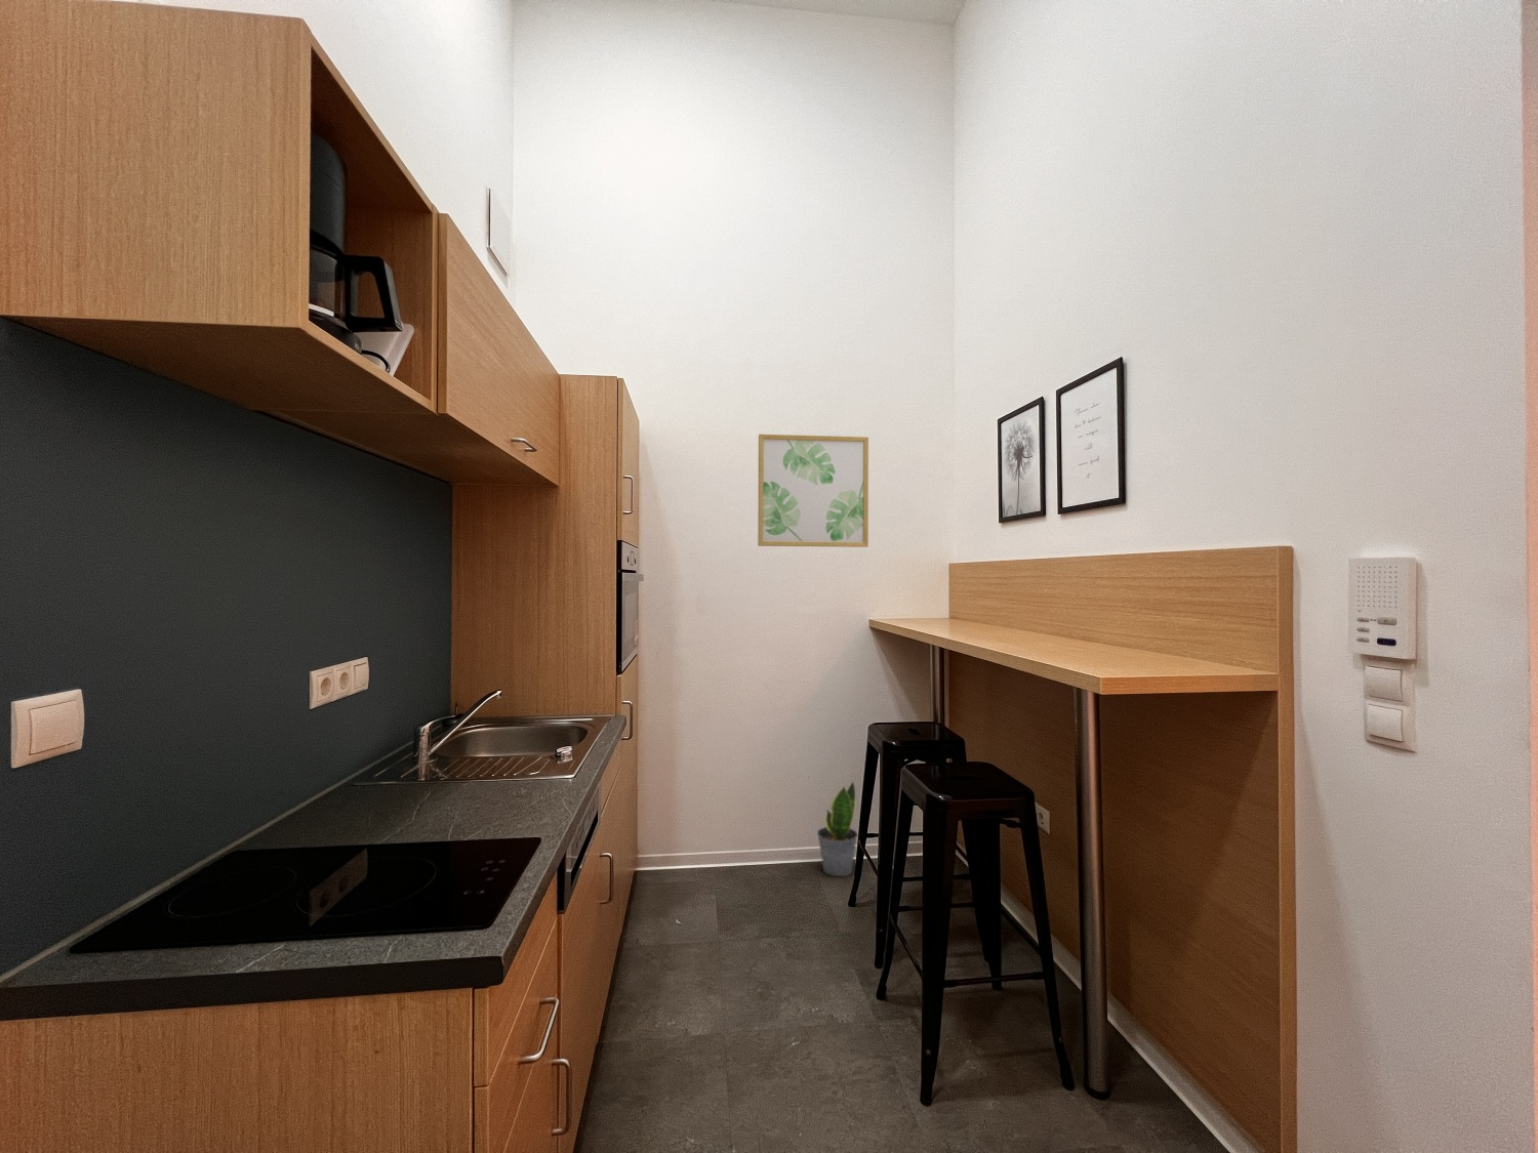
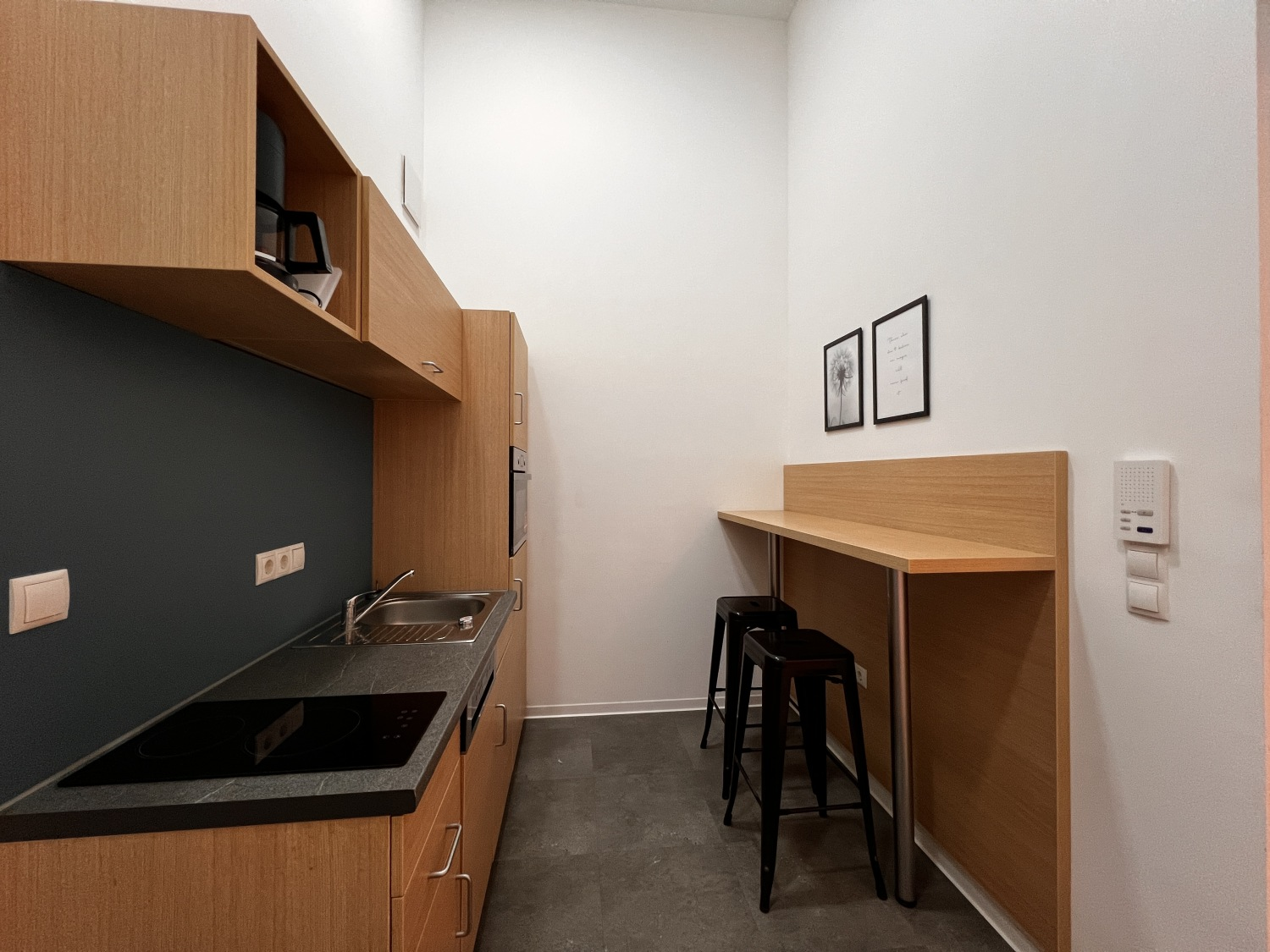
- potted plant (837, 825)
- wall art (813, 491)
